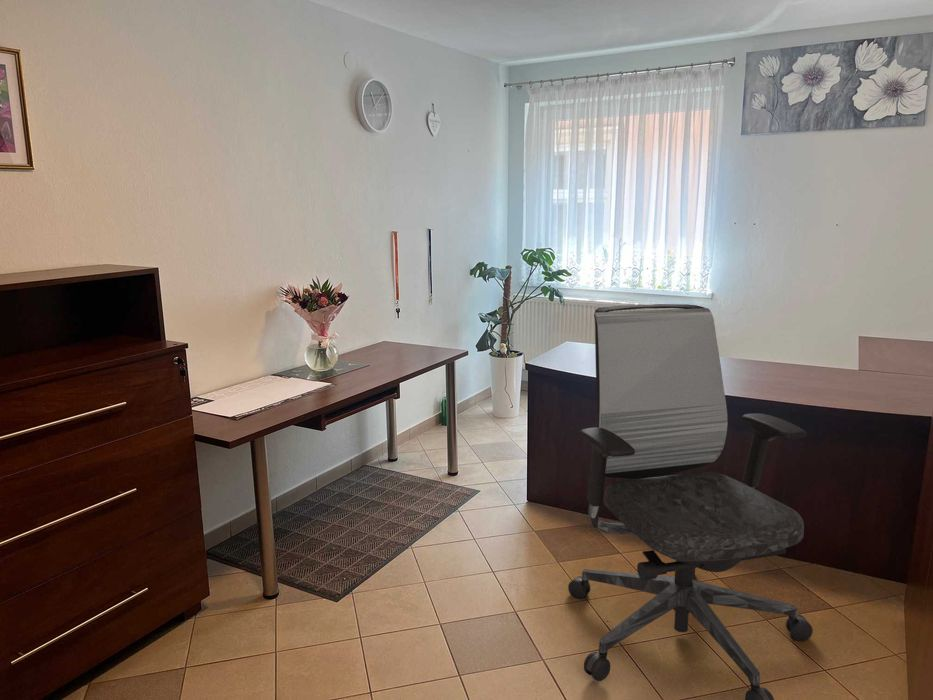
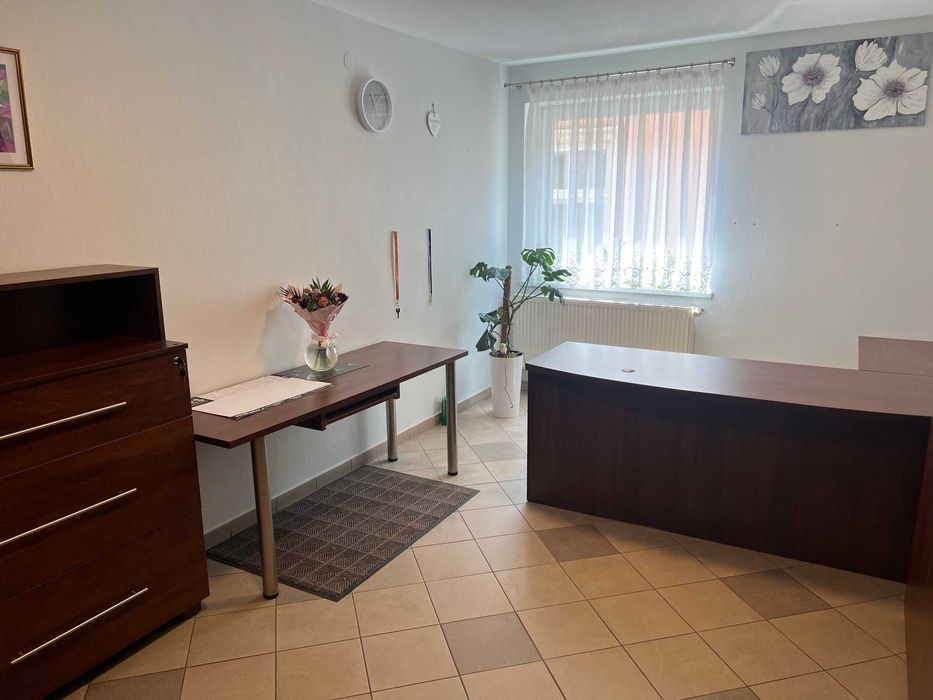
- office chair (695, 486)
